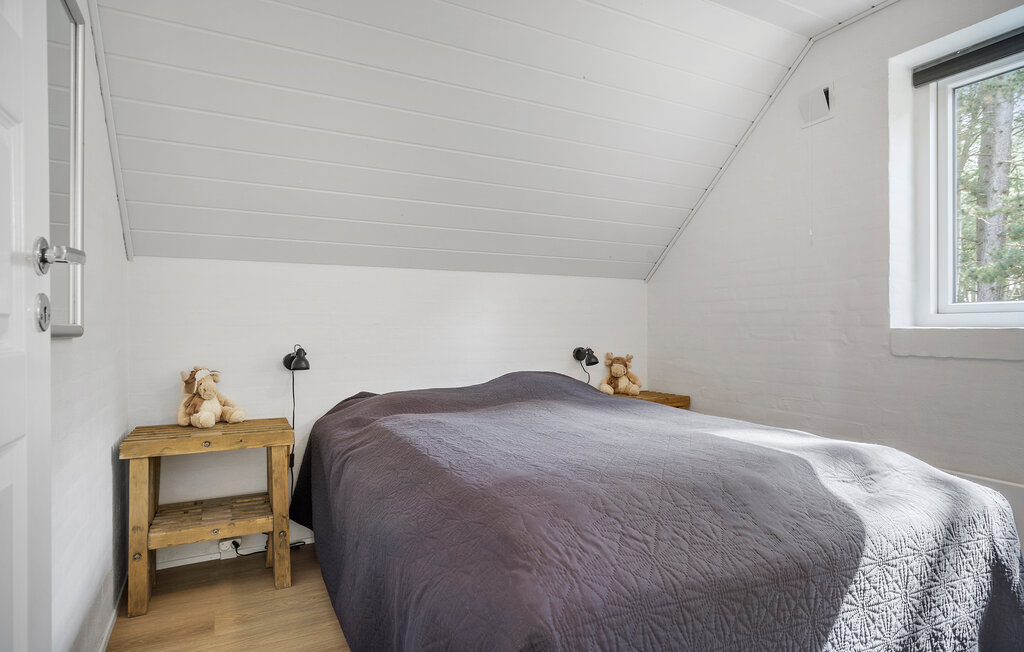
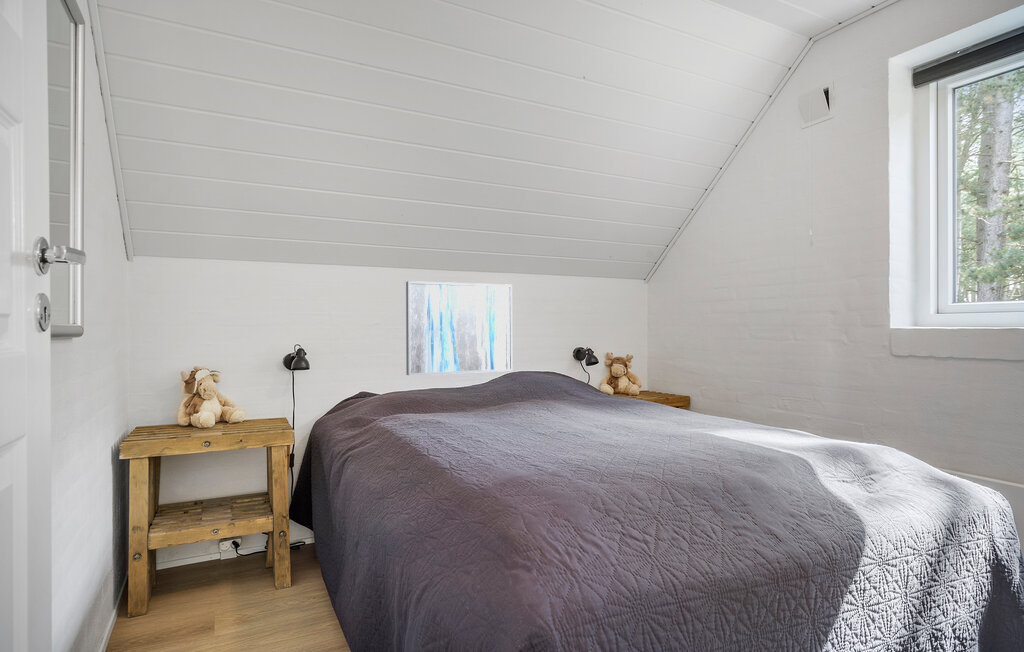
+ wall art (461, 328)
